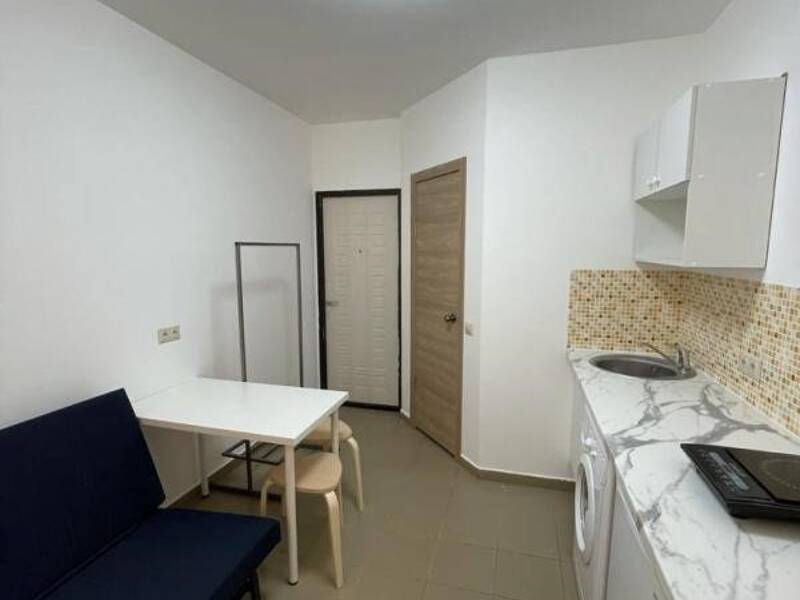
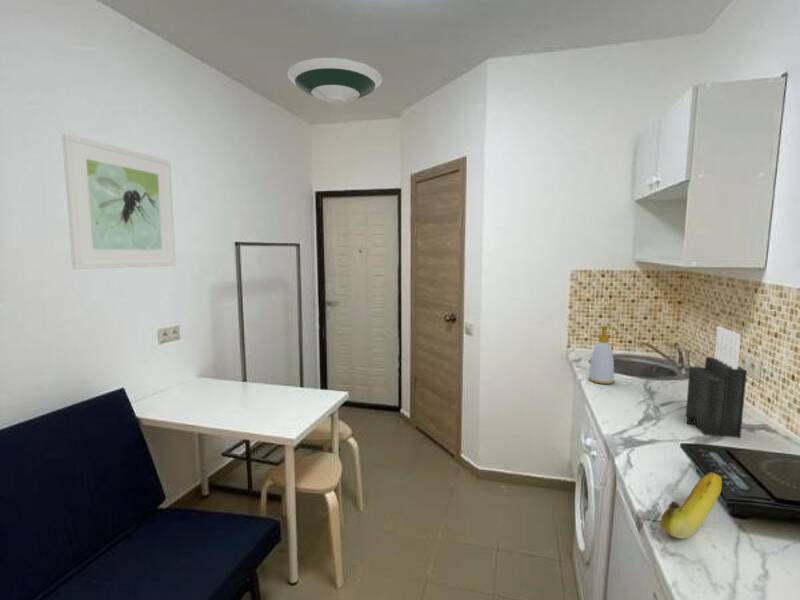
+ soap bottle (603, 353)
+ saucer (335, 90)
+ knife block (711, 378)
+ fruit (693, 507)
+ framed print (127, 208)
